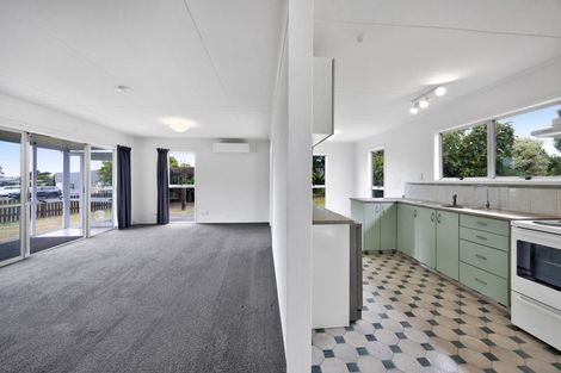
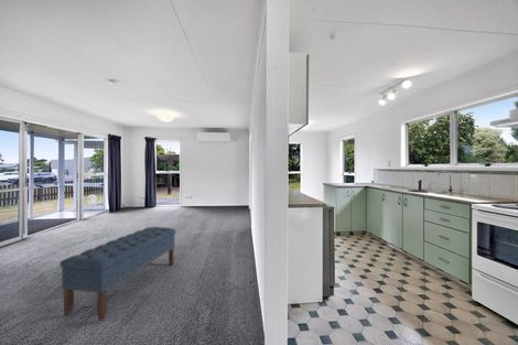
+ bench (130, 261)
